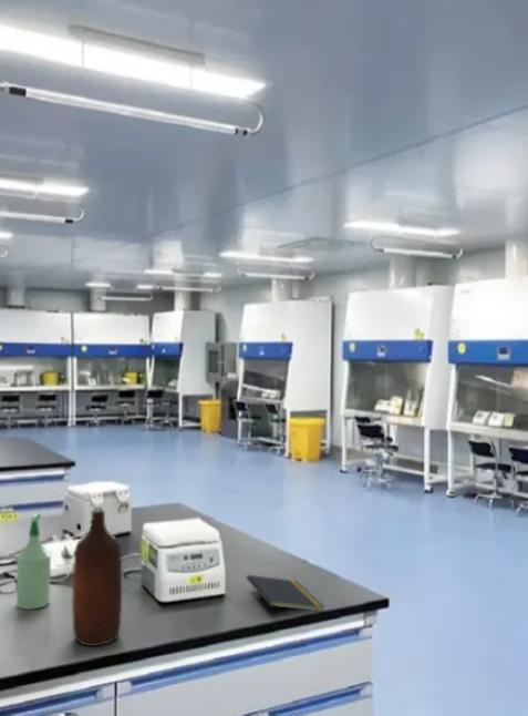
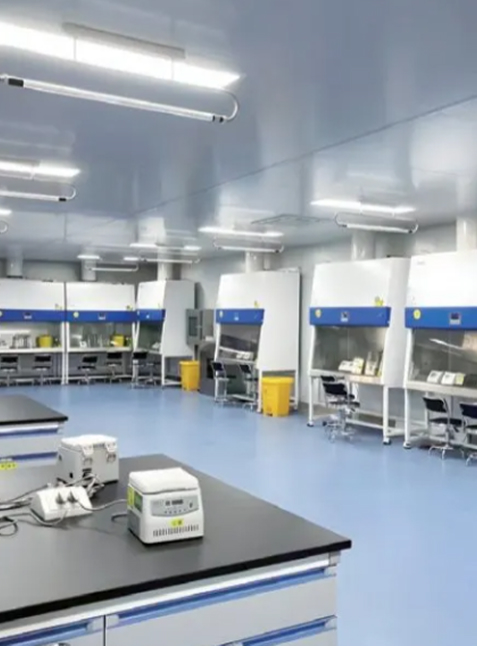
- spray bottle (33, 560)
- bottle (97, 574)
- notepad (283, 592)
